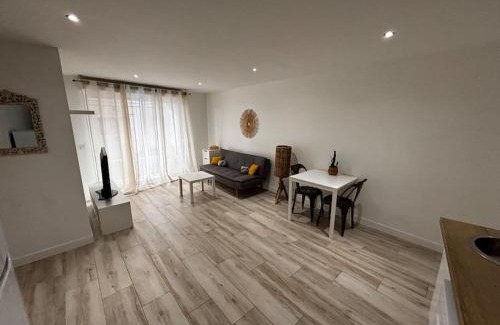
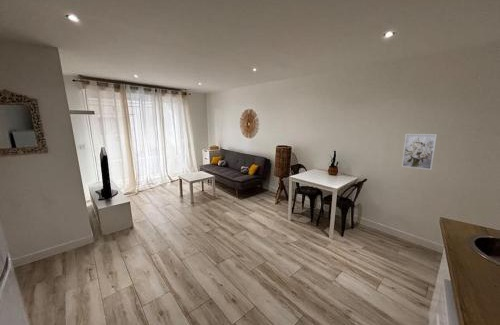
+ wall art (418, 151)
